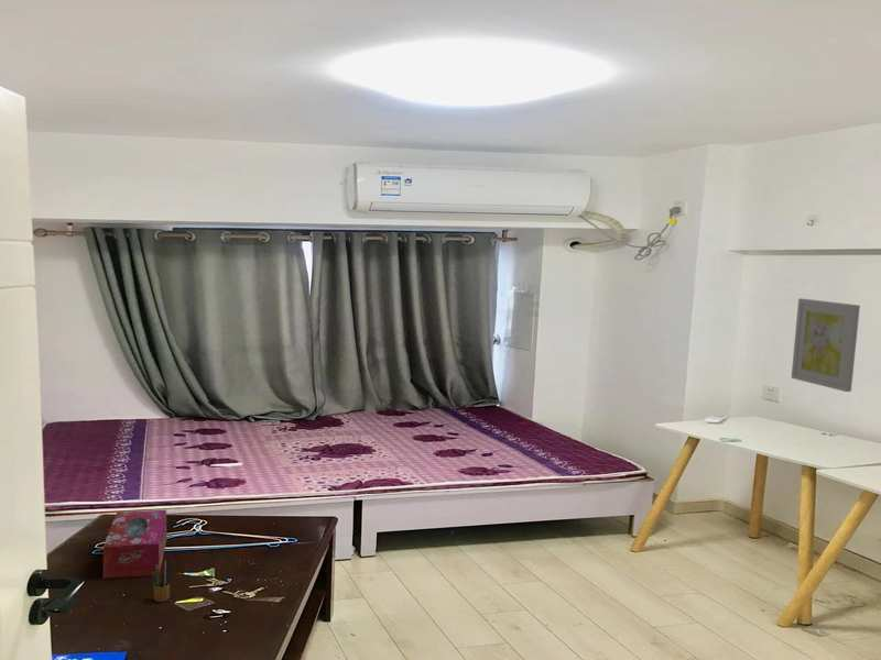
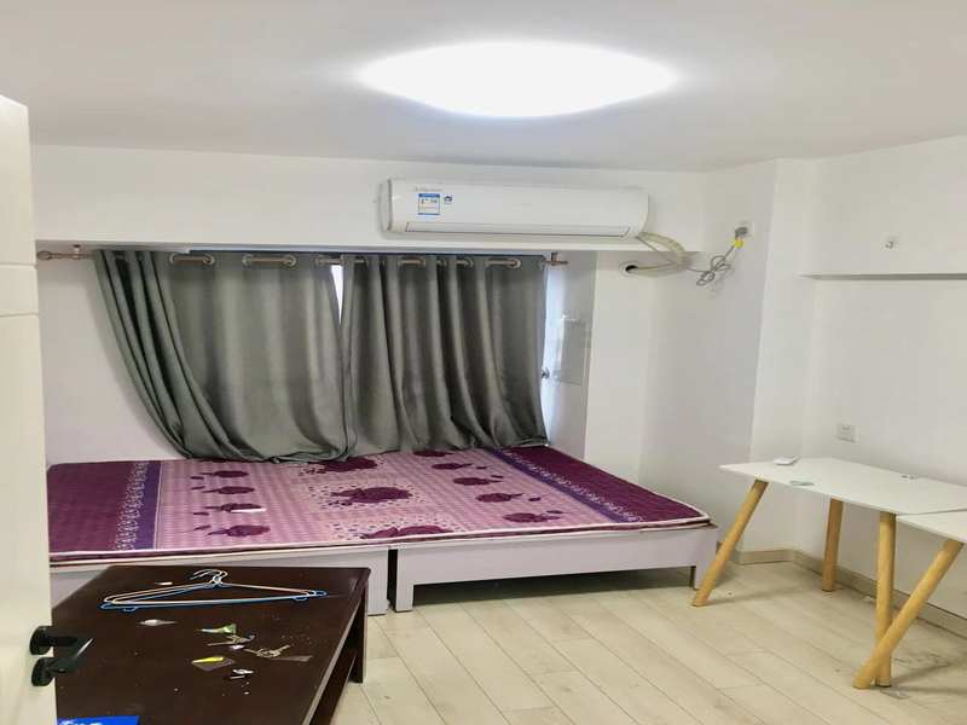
- pencil box (162, 581)
- wall art (824, 343)
- tissue box (137, 542)
